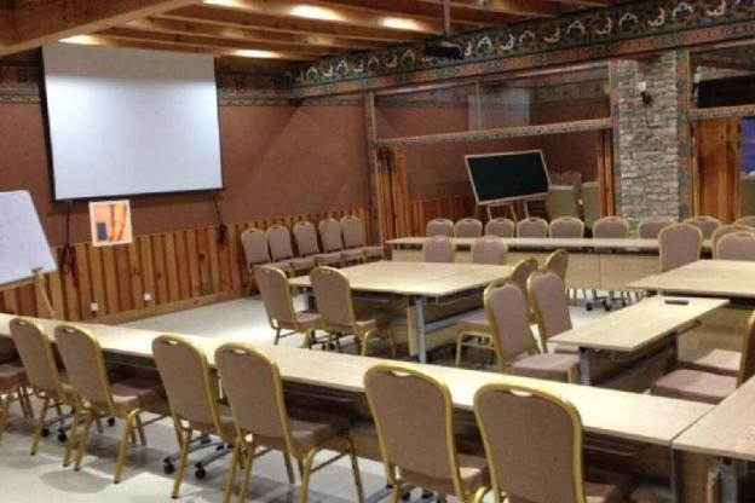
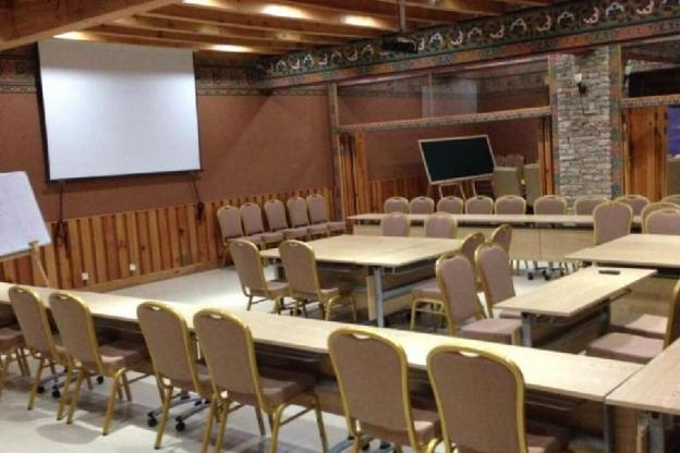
- wall art (110, 222)
